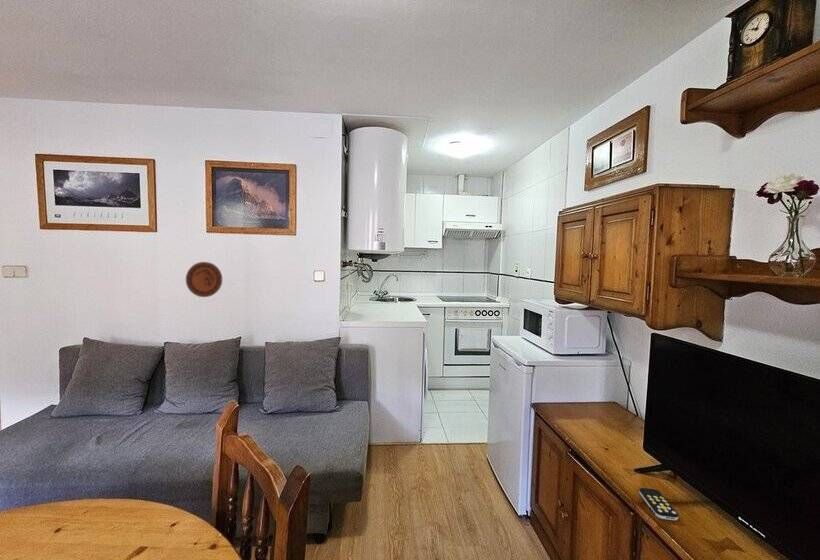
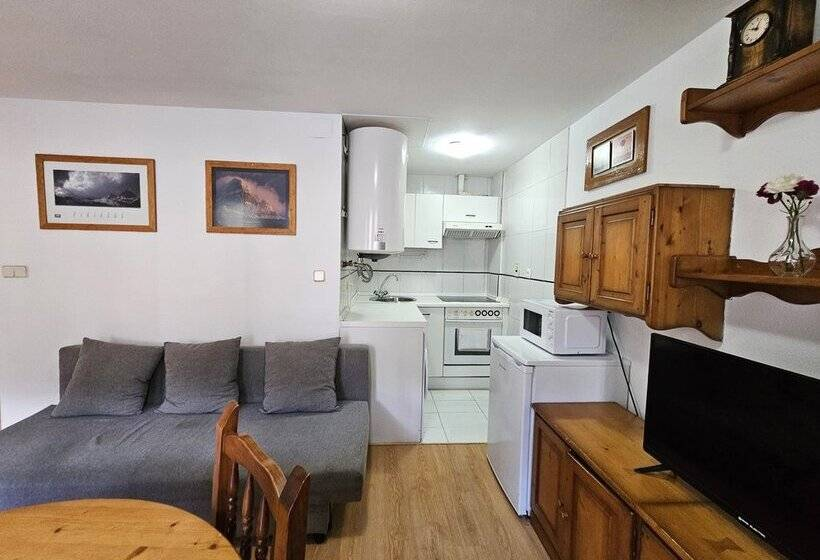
- remote control (657, 503)
- decorative plate (204, 279)
